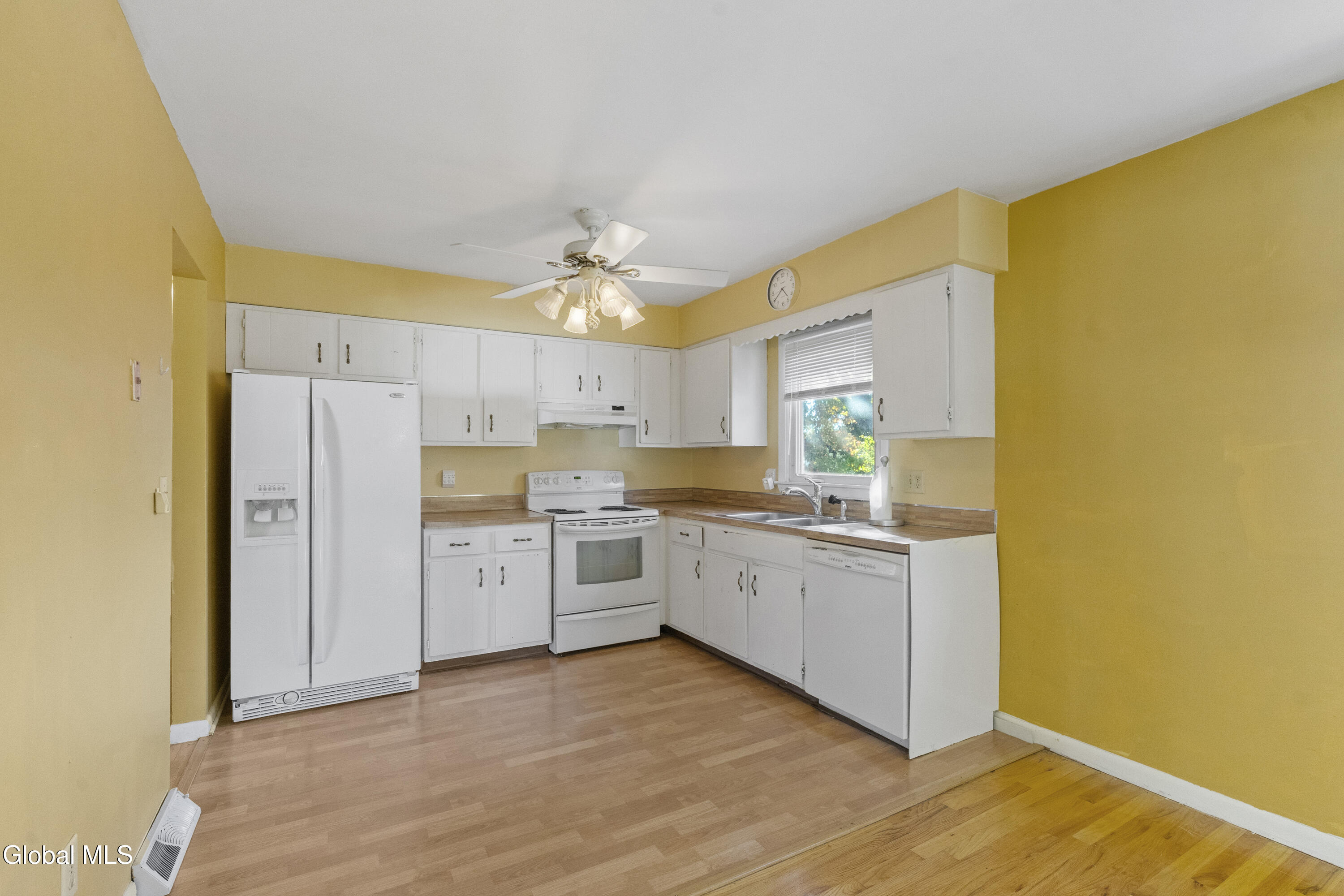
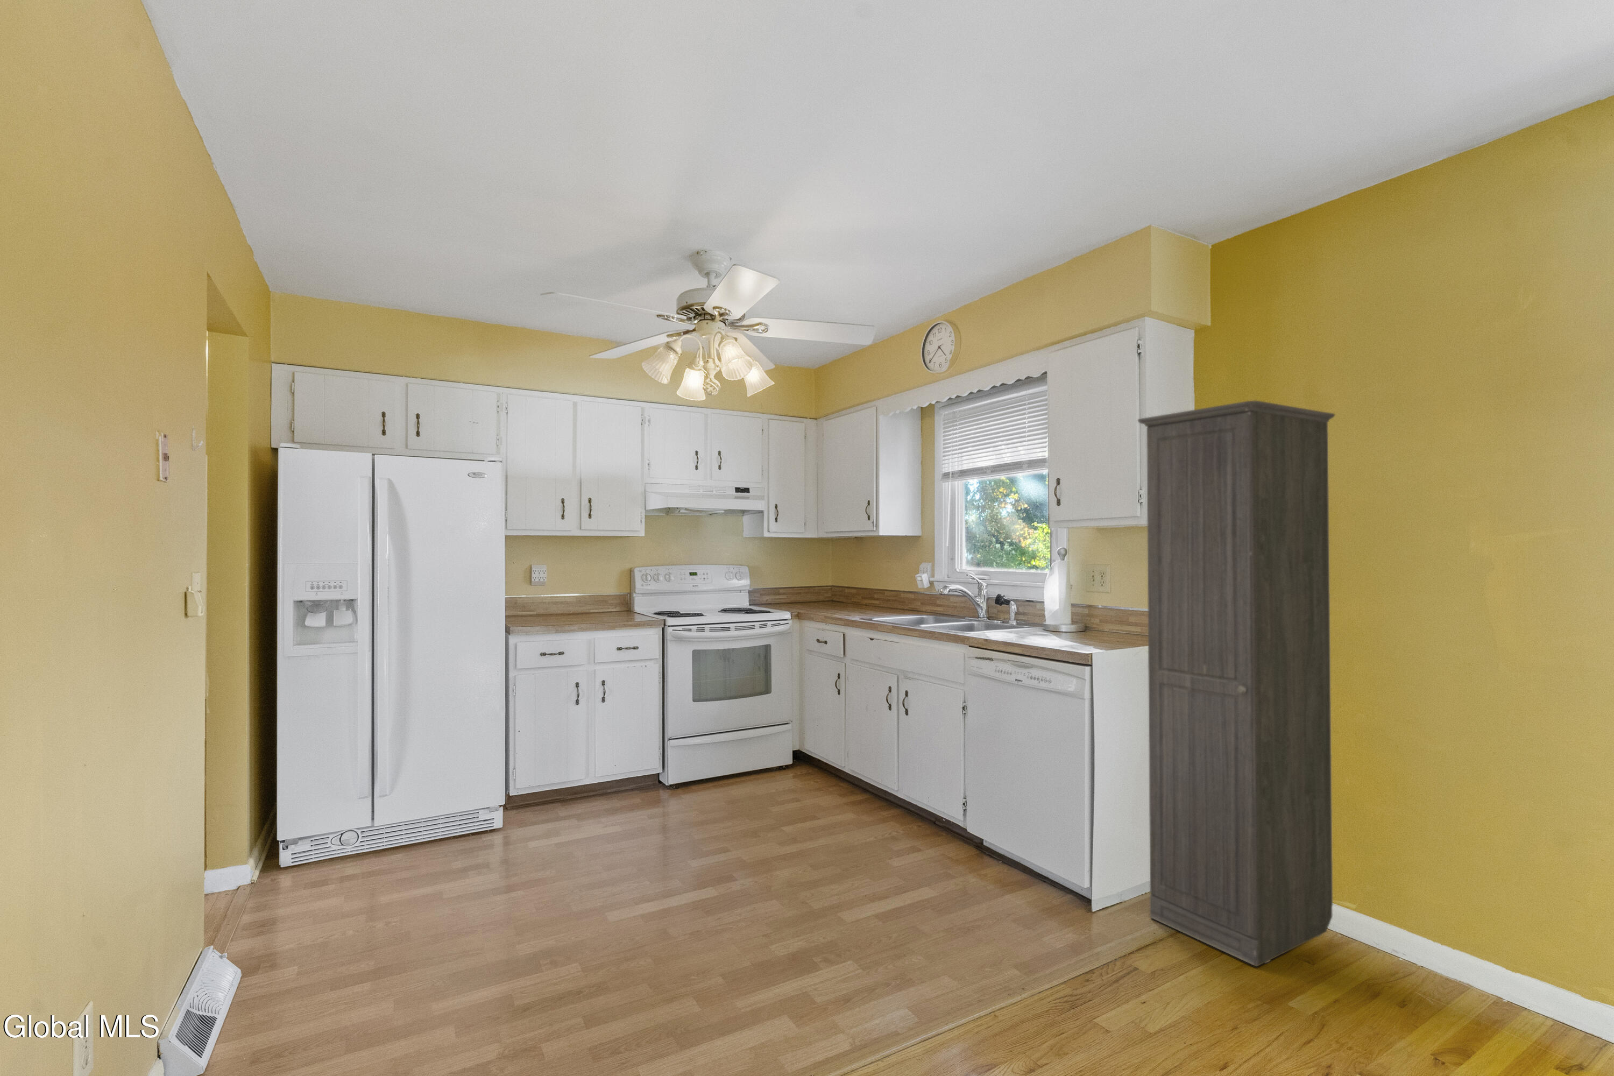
+ cabinet (1236, 669)
